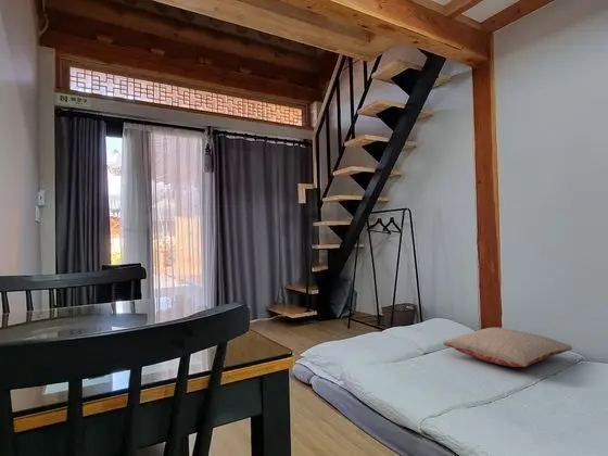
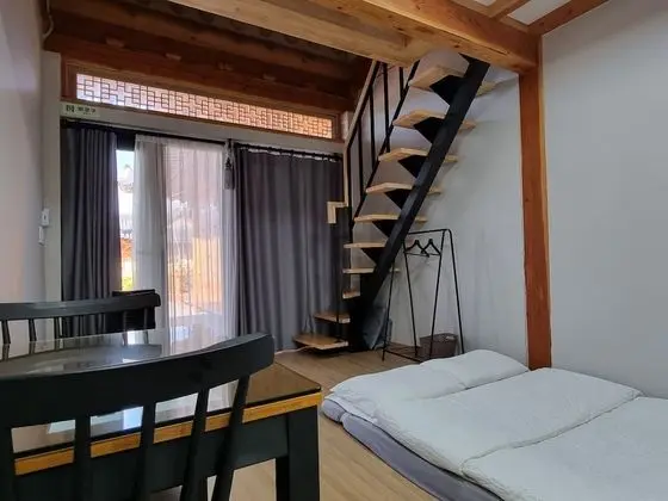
- pillow (505, 344)
